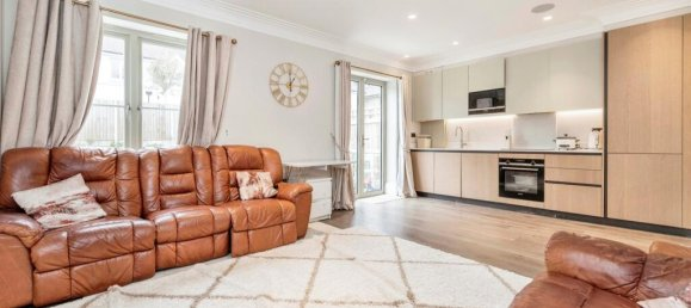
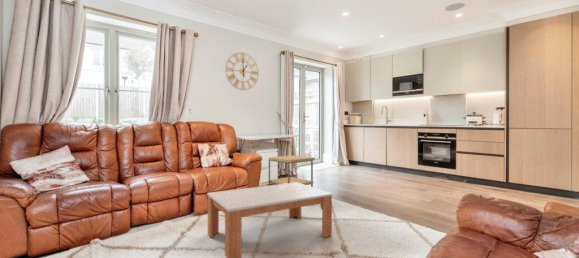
+ side table (291, 180)
+ coffee table (269, 212)
